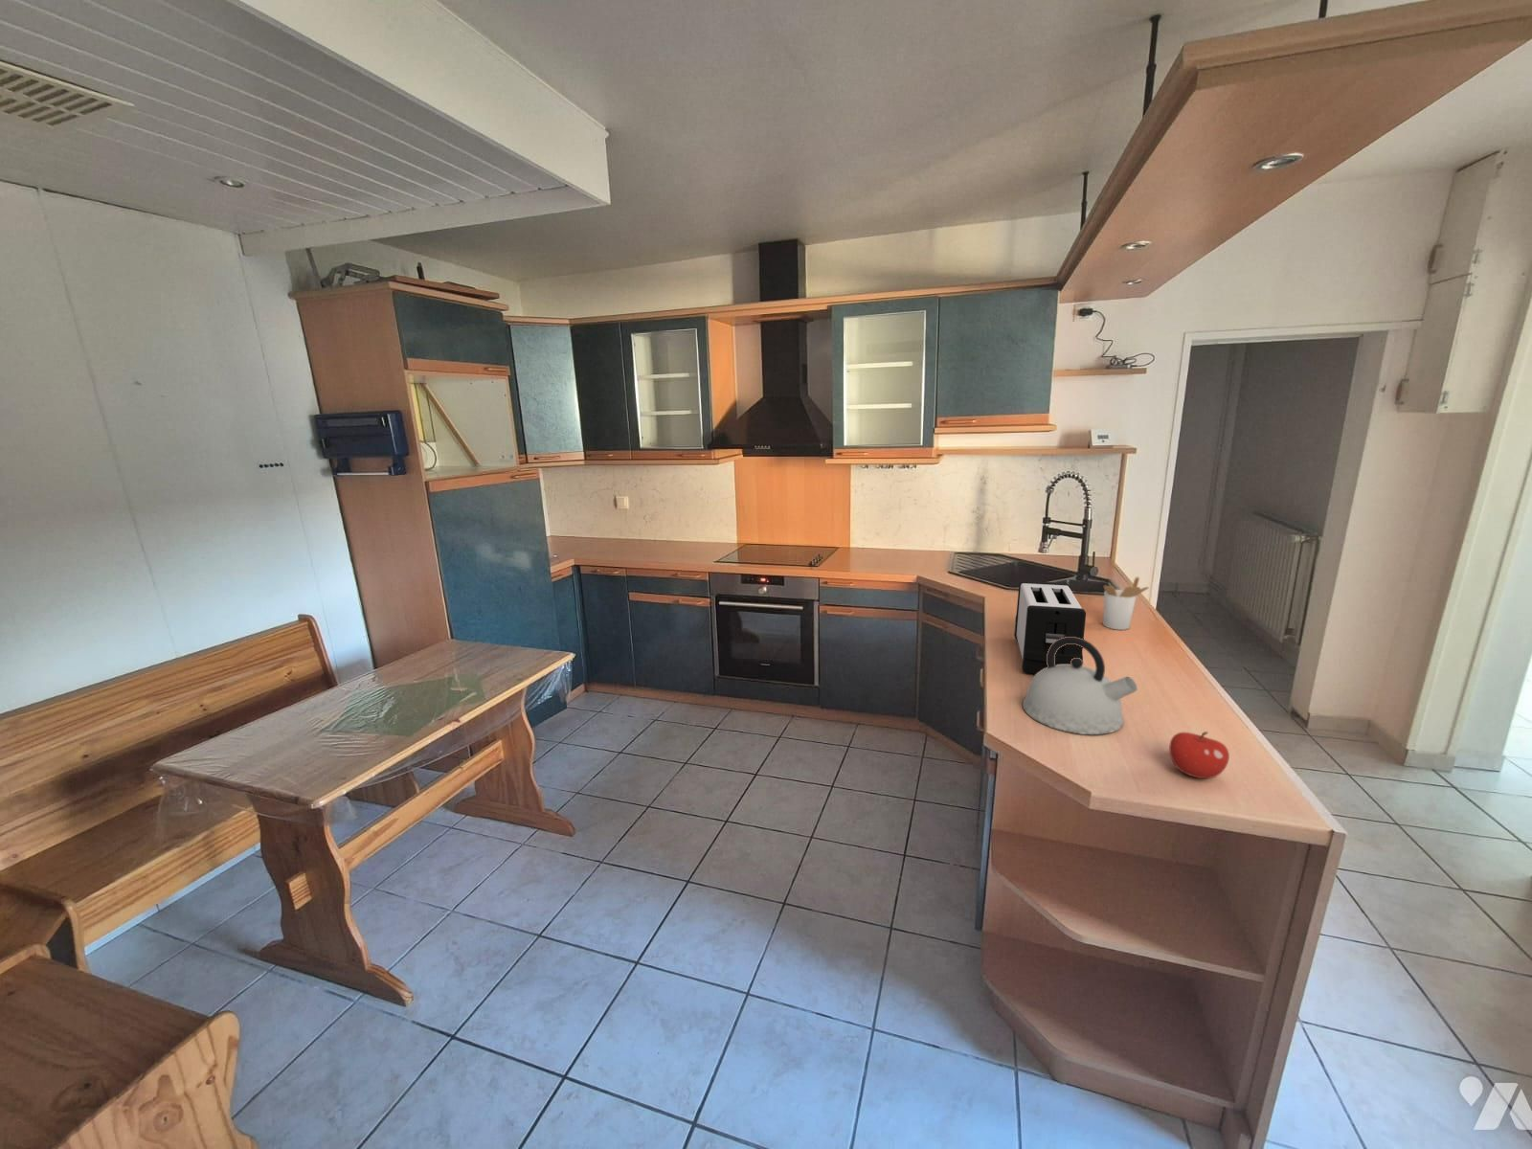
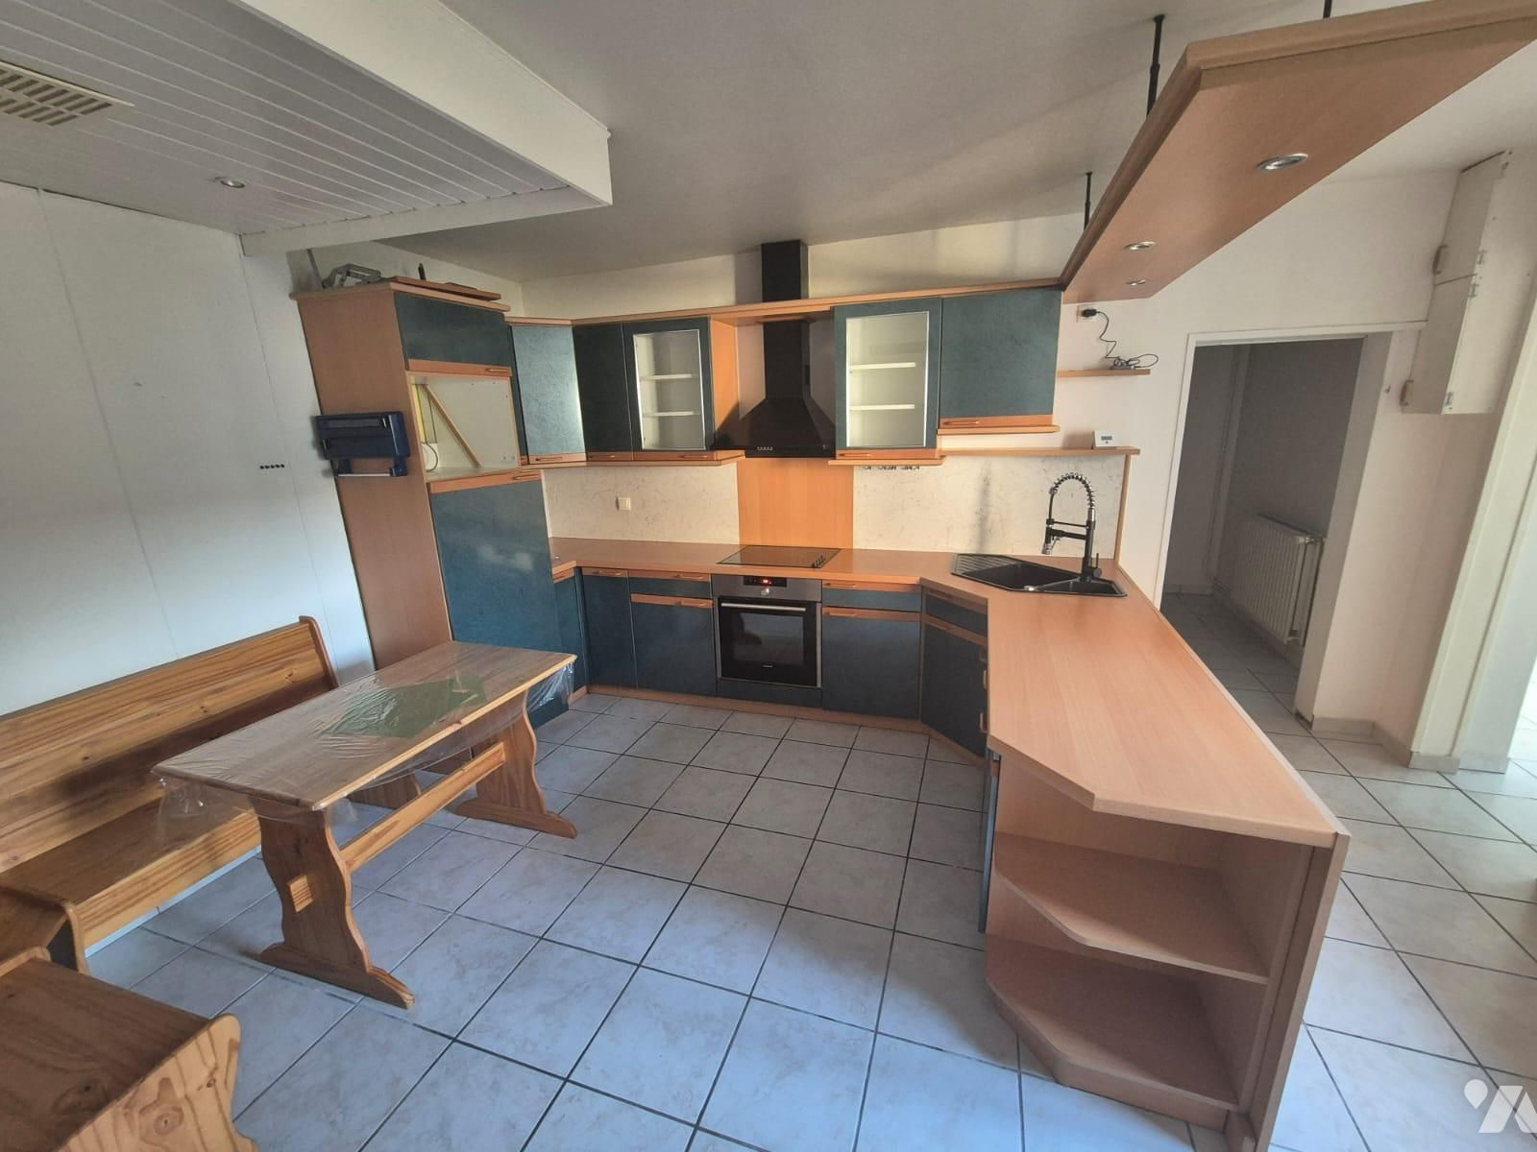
- utensil holder (1123, 603)
- toaster (1047, 626)
- kettle (1080, 677)
- fruit (1198, 752)
